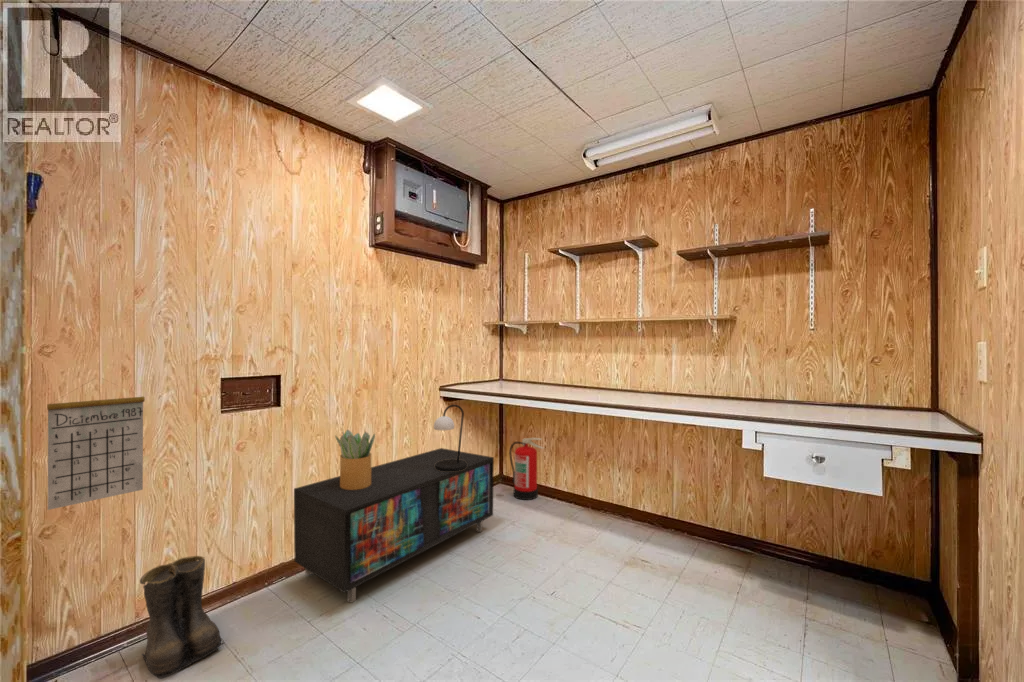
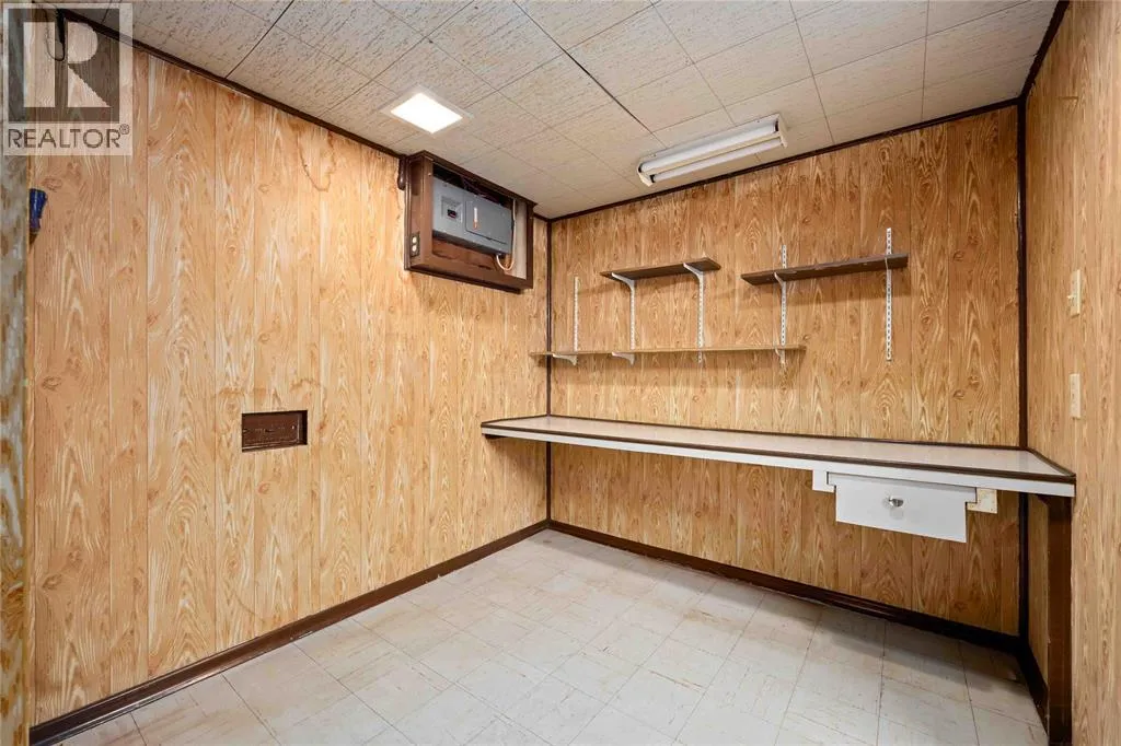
- potted plant (356, 458)
- boots (179, 610)
- calendar (98, 437)
- fire extinguisher (526, 466)
- storage cabinet (405, 510)
- table lamp (451, 429)
